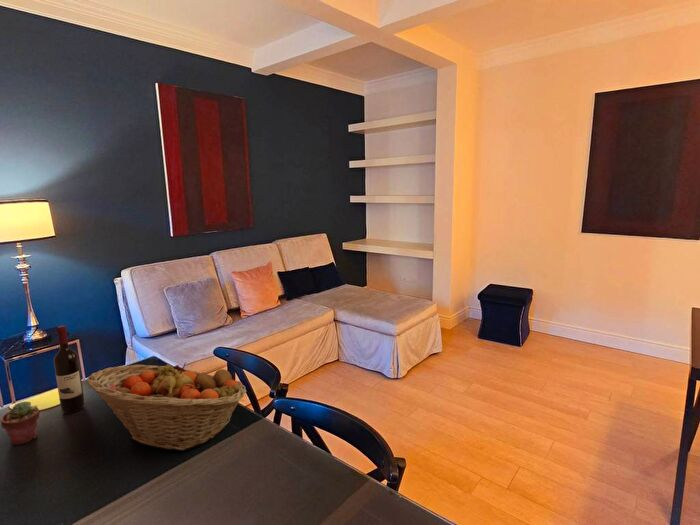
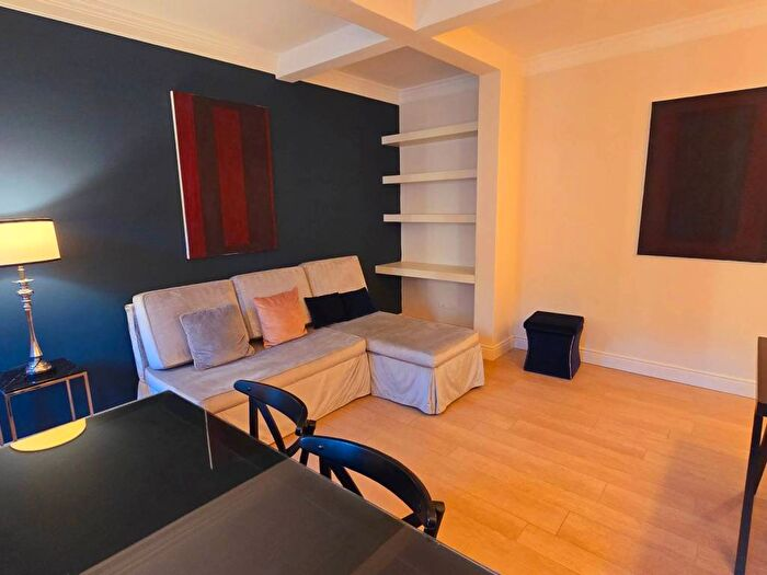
- potted succulent (21, 421)
- fruit basket (171, 394)
- wine bottle (67, 368)
